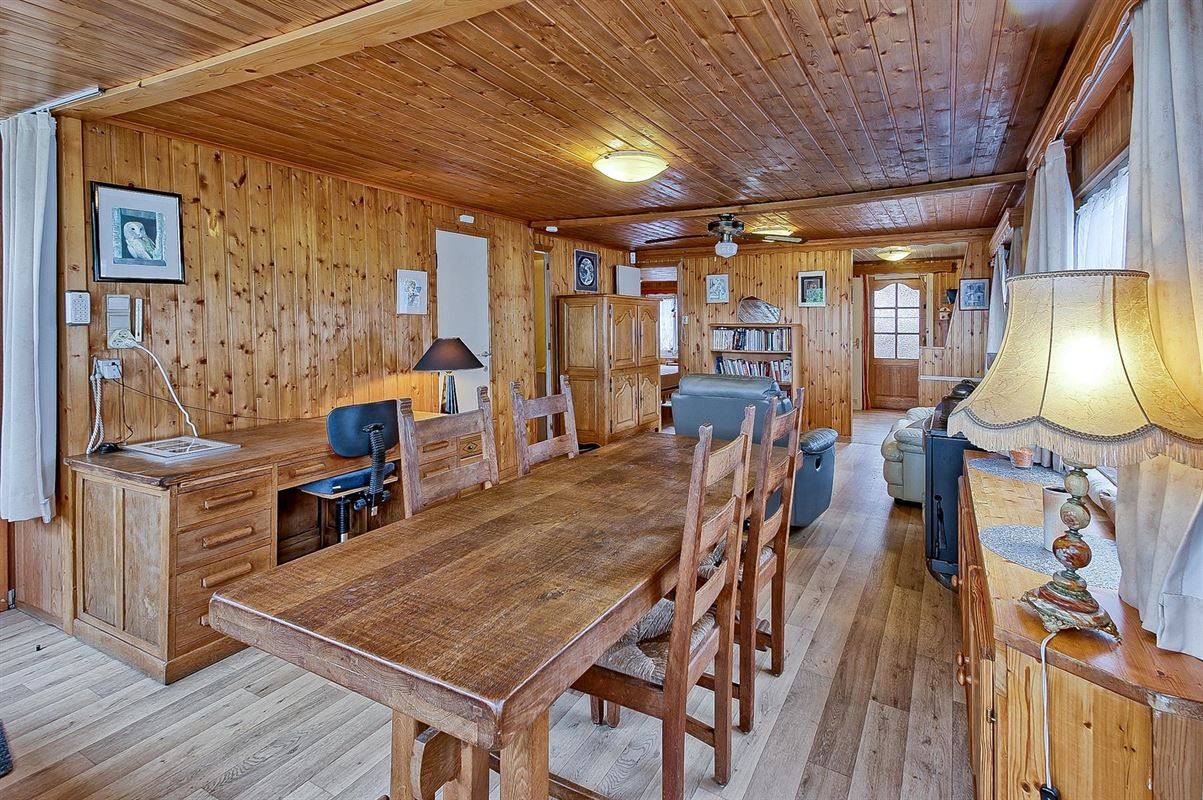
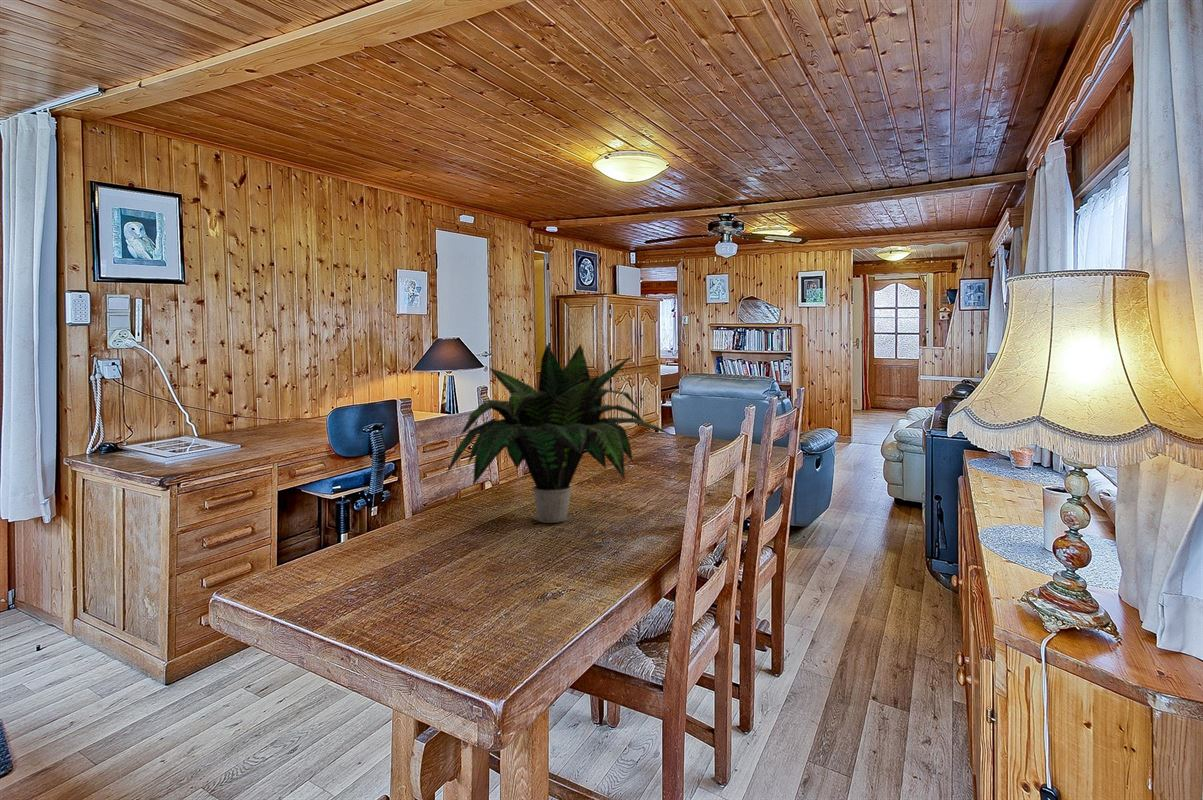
+ potted plant (558, 432)
